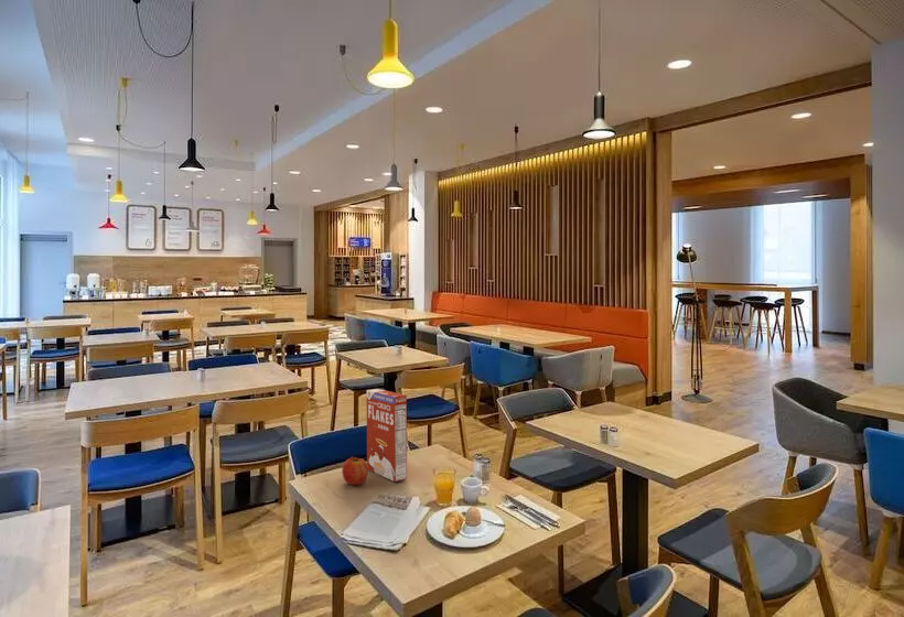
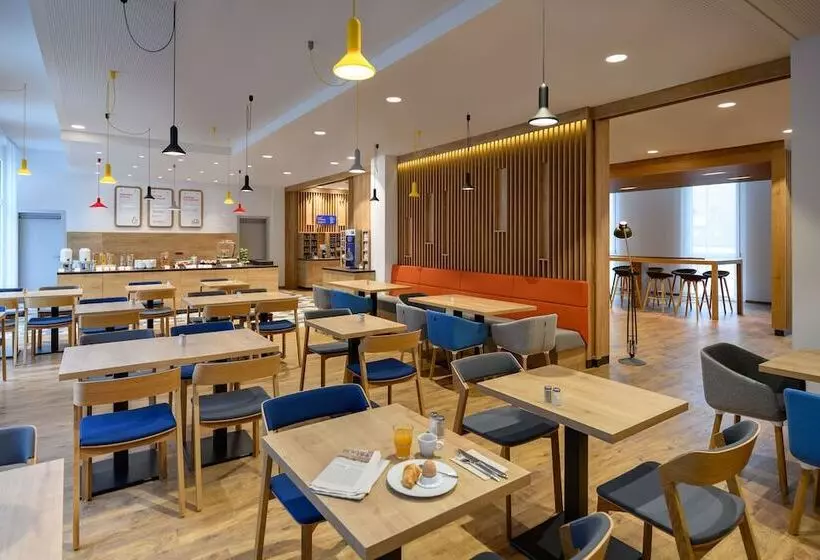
- cereal box (386, 433)
- fruit (355, 469)
